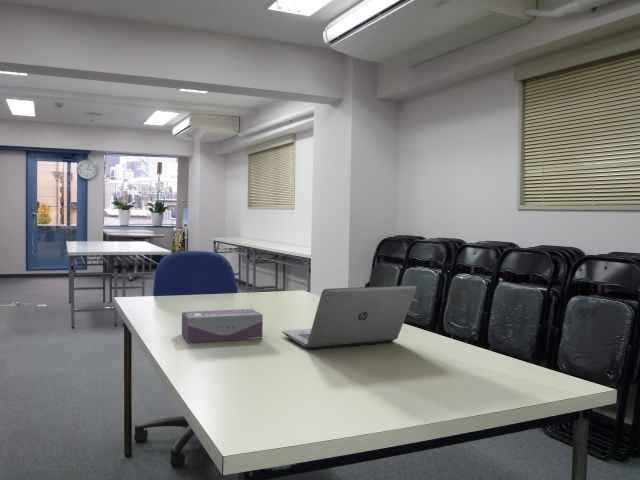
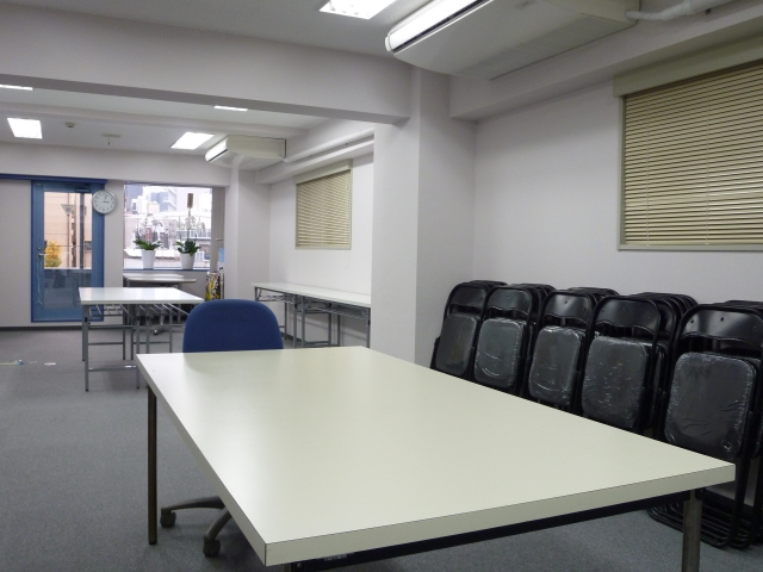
- laptop (346, 311)
- tissue box (221, 324)
